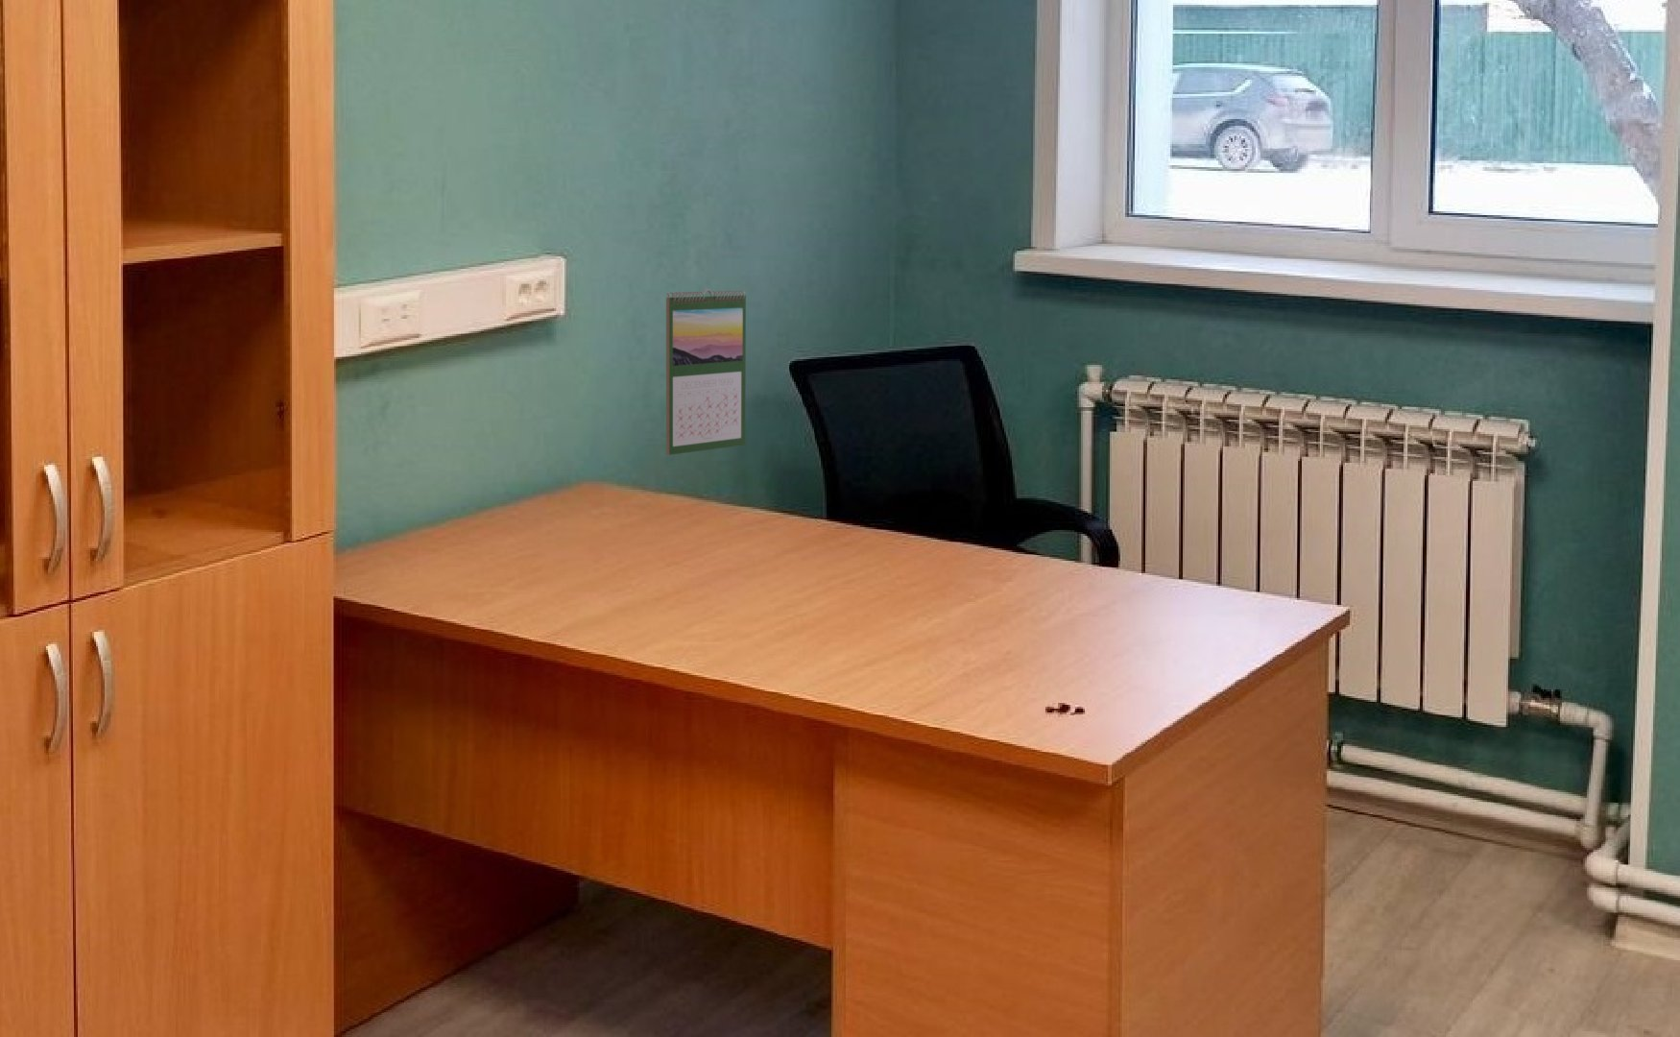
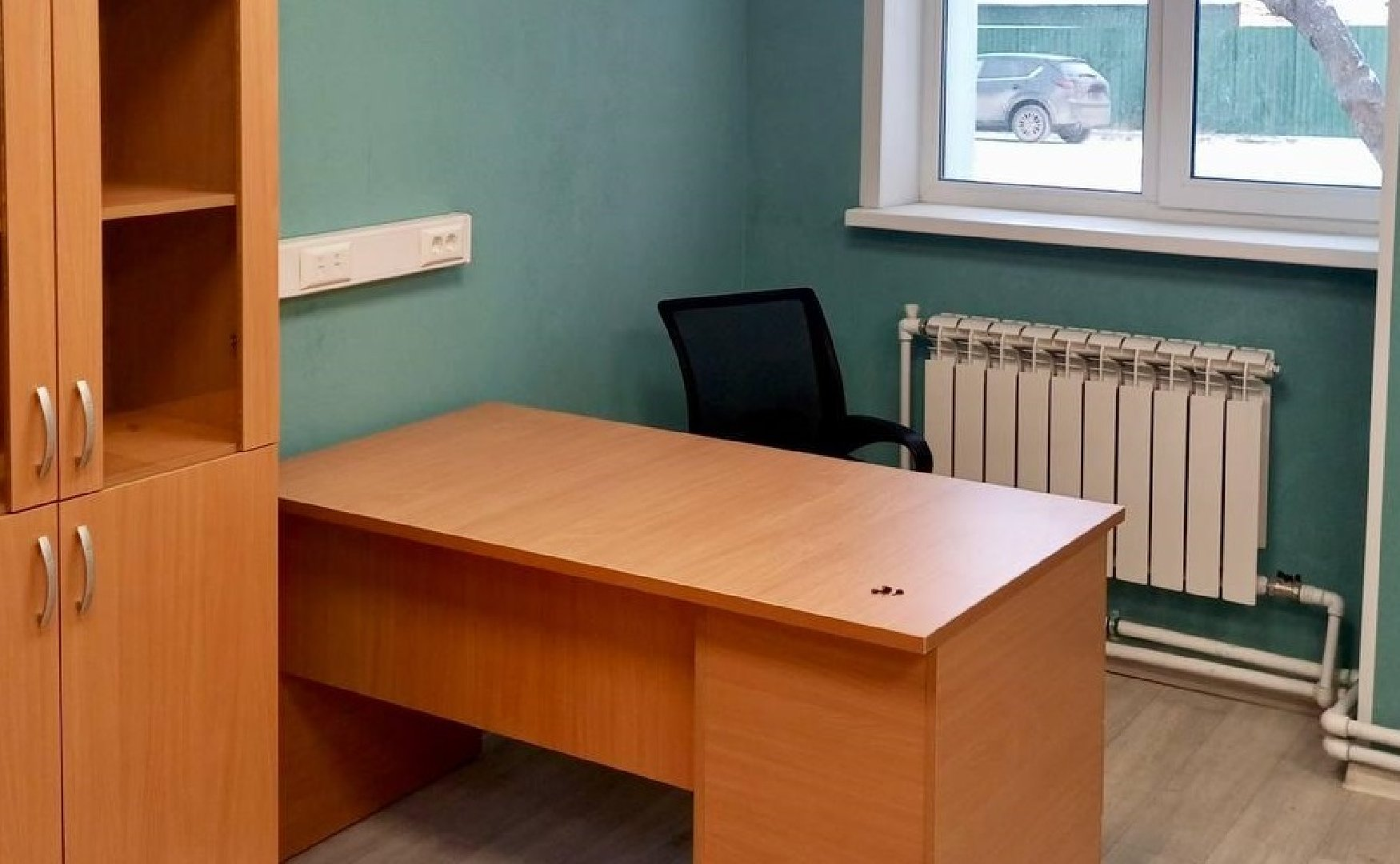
- calendar (707, 368)
